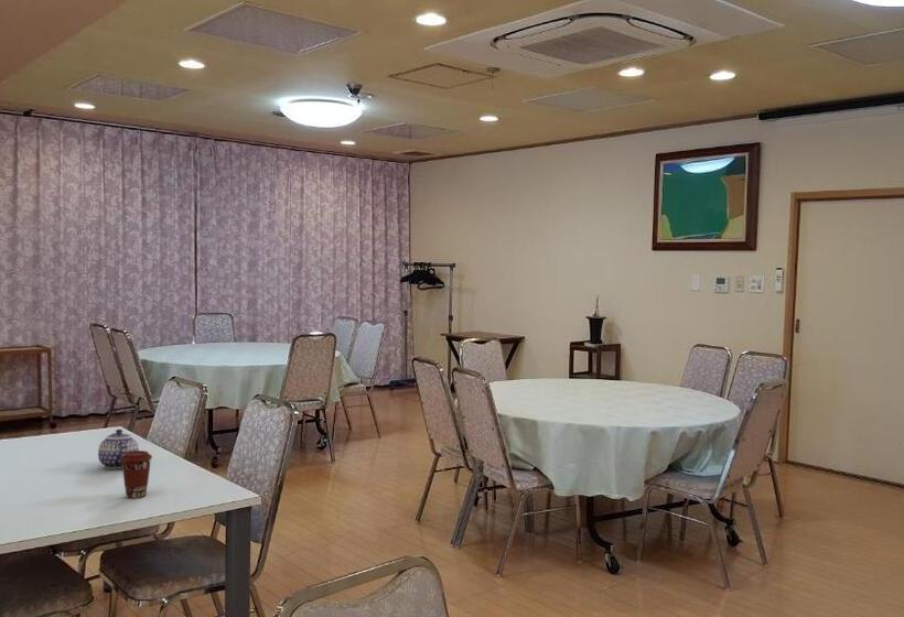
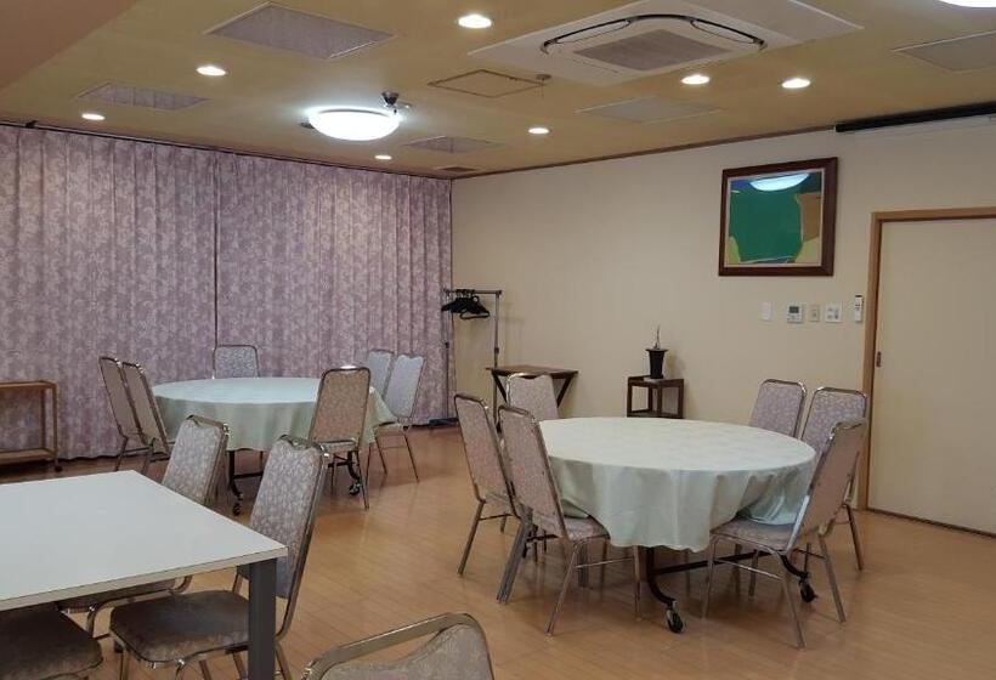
- coffee cup (136, 474)
- teapot (118, 447)
